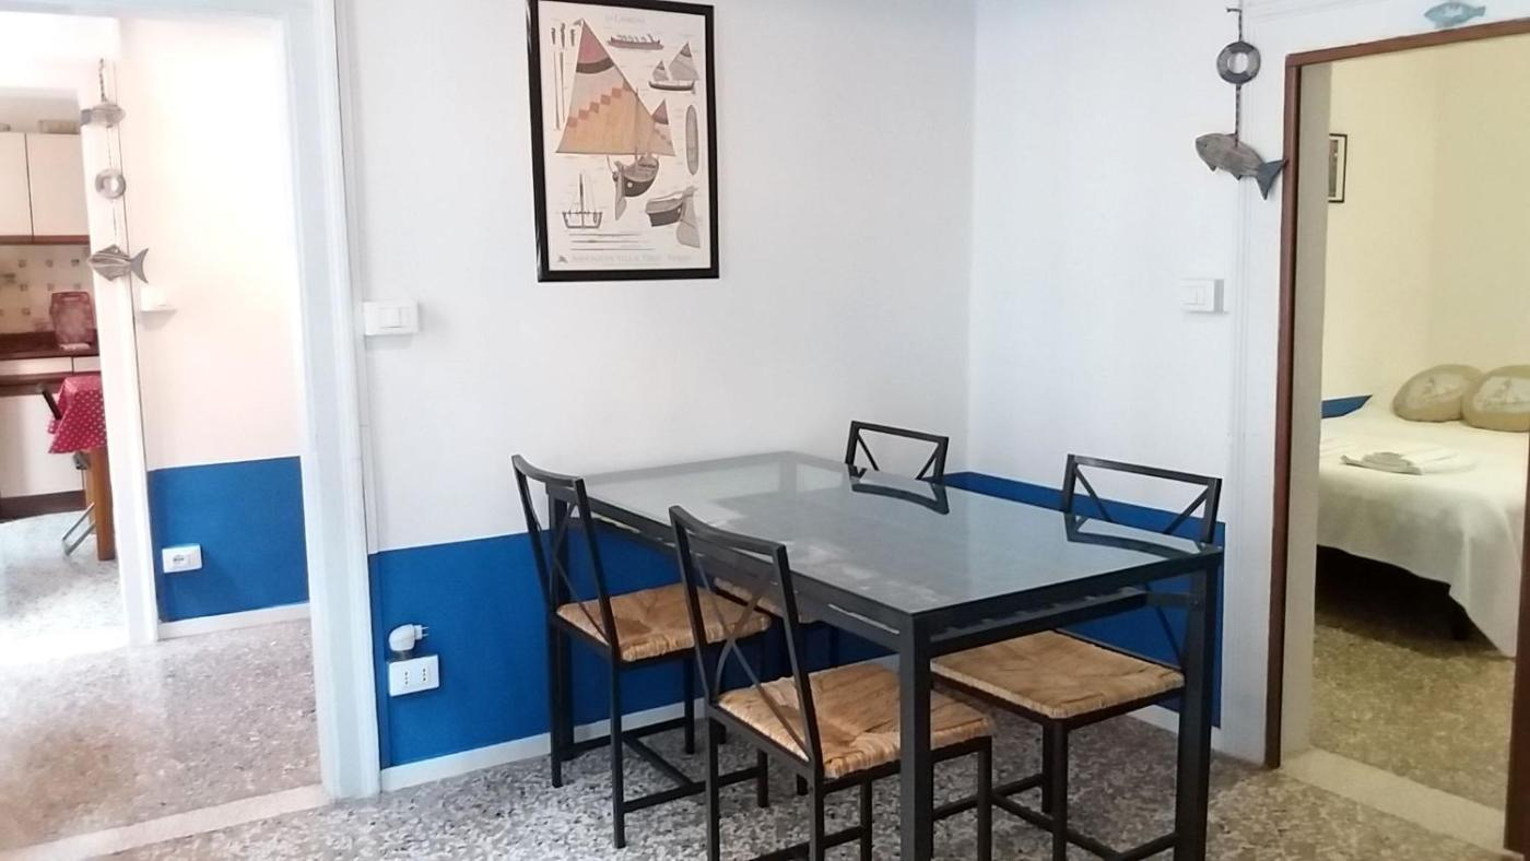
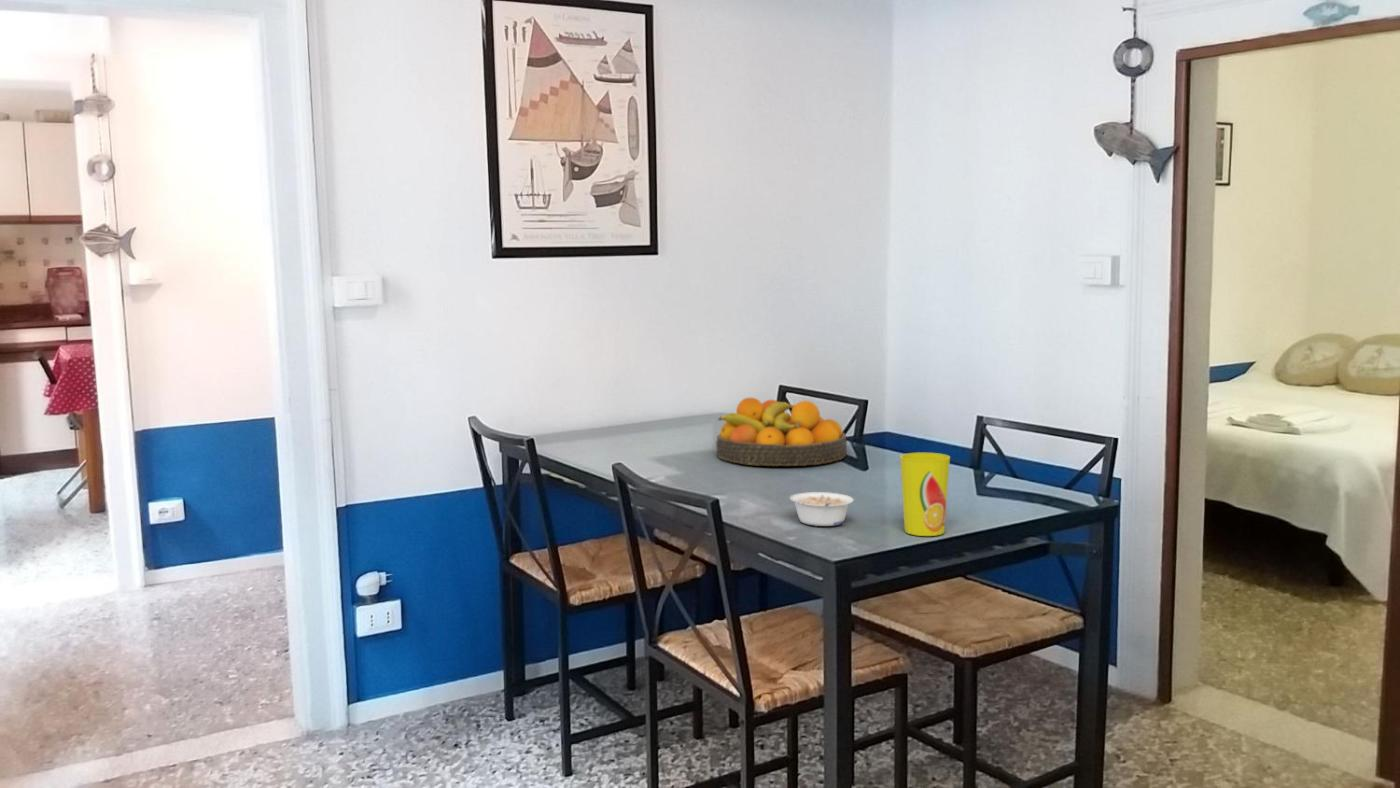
+ fruit bowl (781, 426)
+ legume (823, 508)
+ cup (924, 494)
